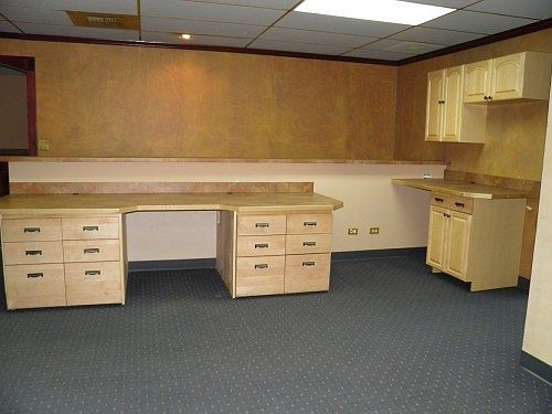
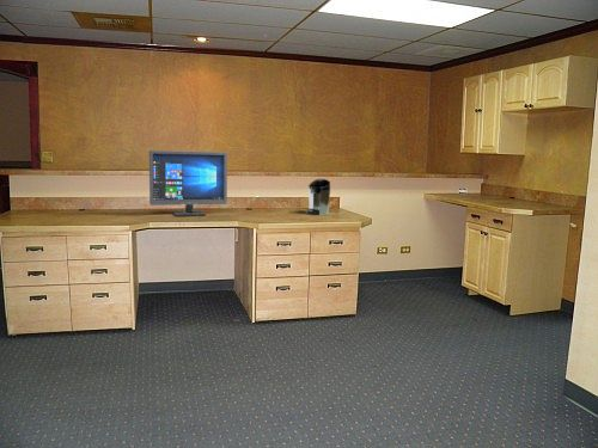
+ coffee maker (315, 195)
+ computer monitor (189, 183)
